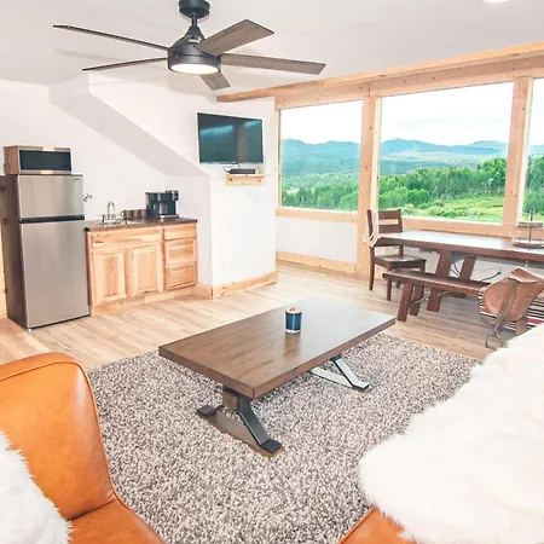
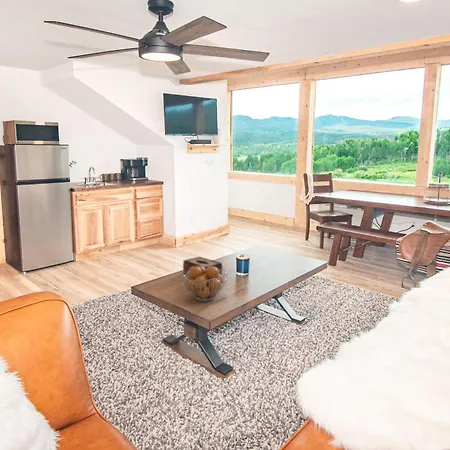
+ tissue box (203, 266)
+ fruit basket (204, 281)
